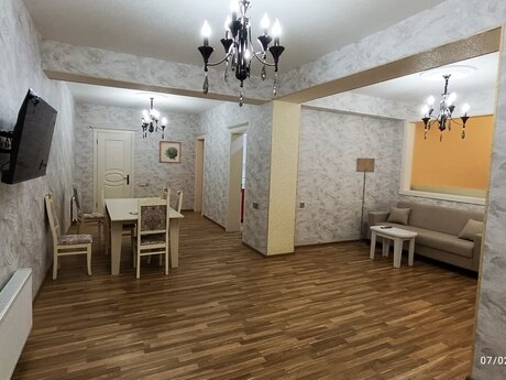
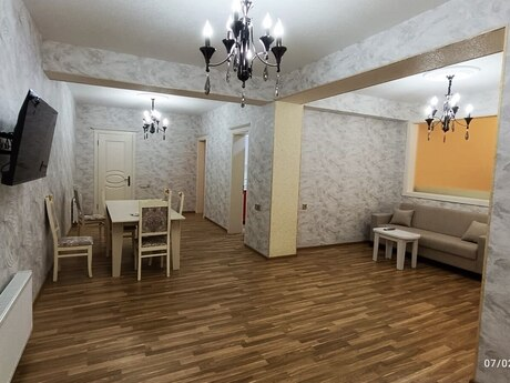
- wall art (169, 152)
- floor lamp (363, 202)
